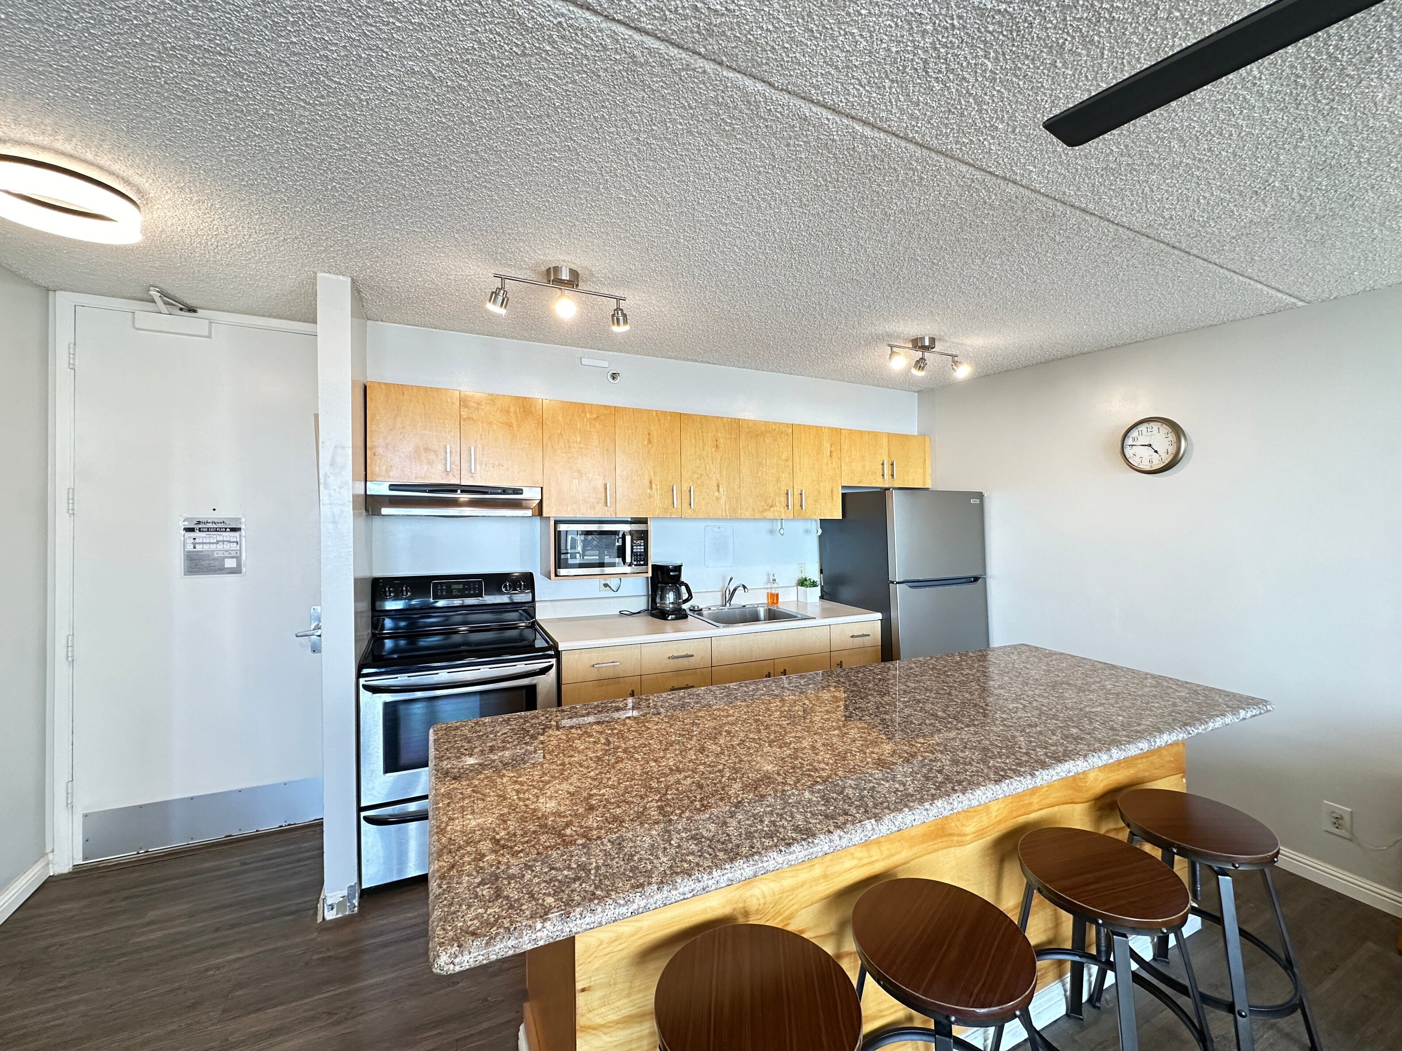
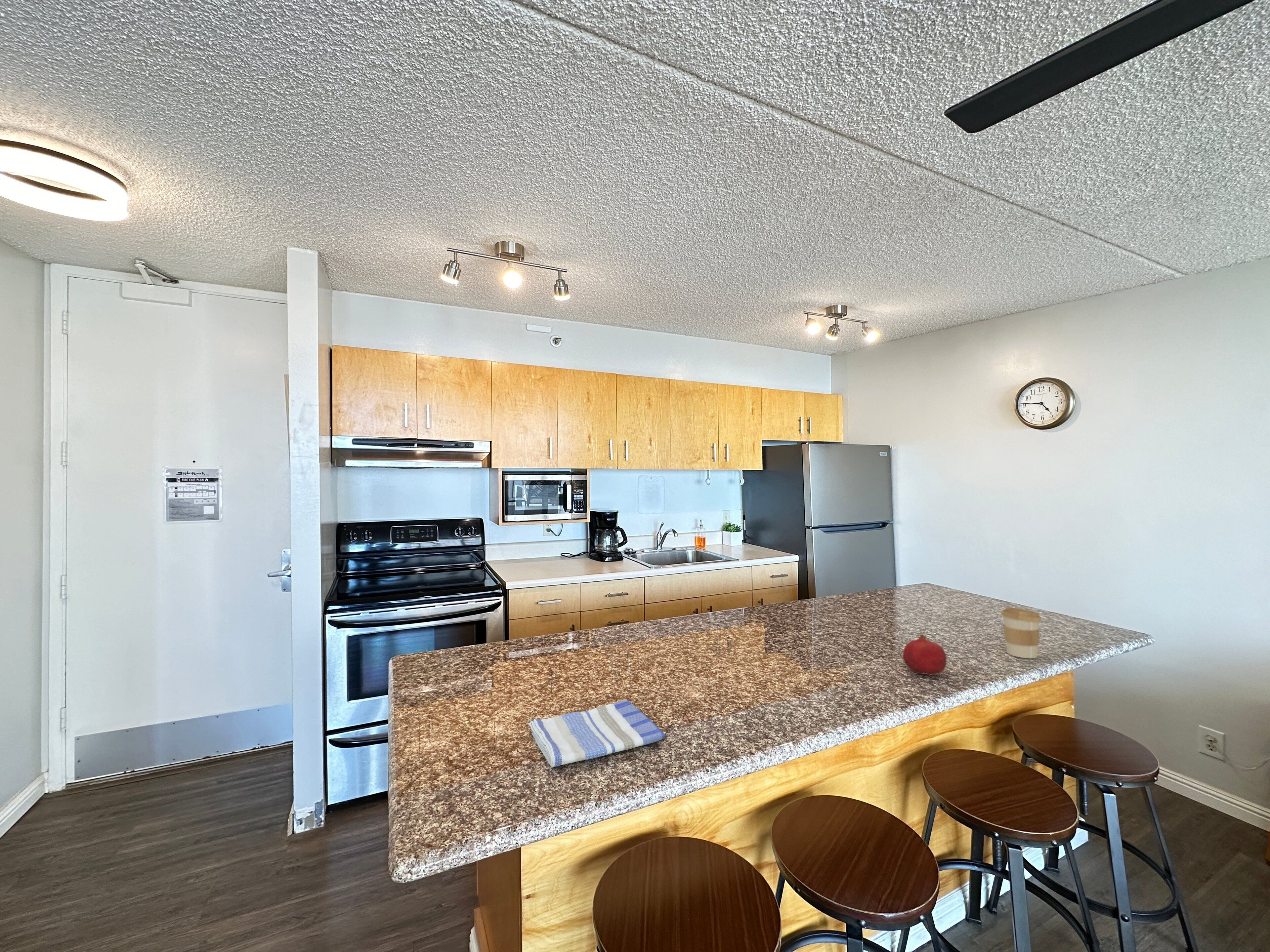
+ dish towel (595, 730)
+ coffee cup (1021, 631)
+ fruit (924, 654)
